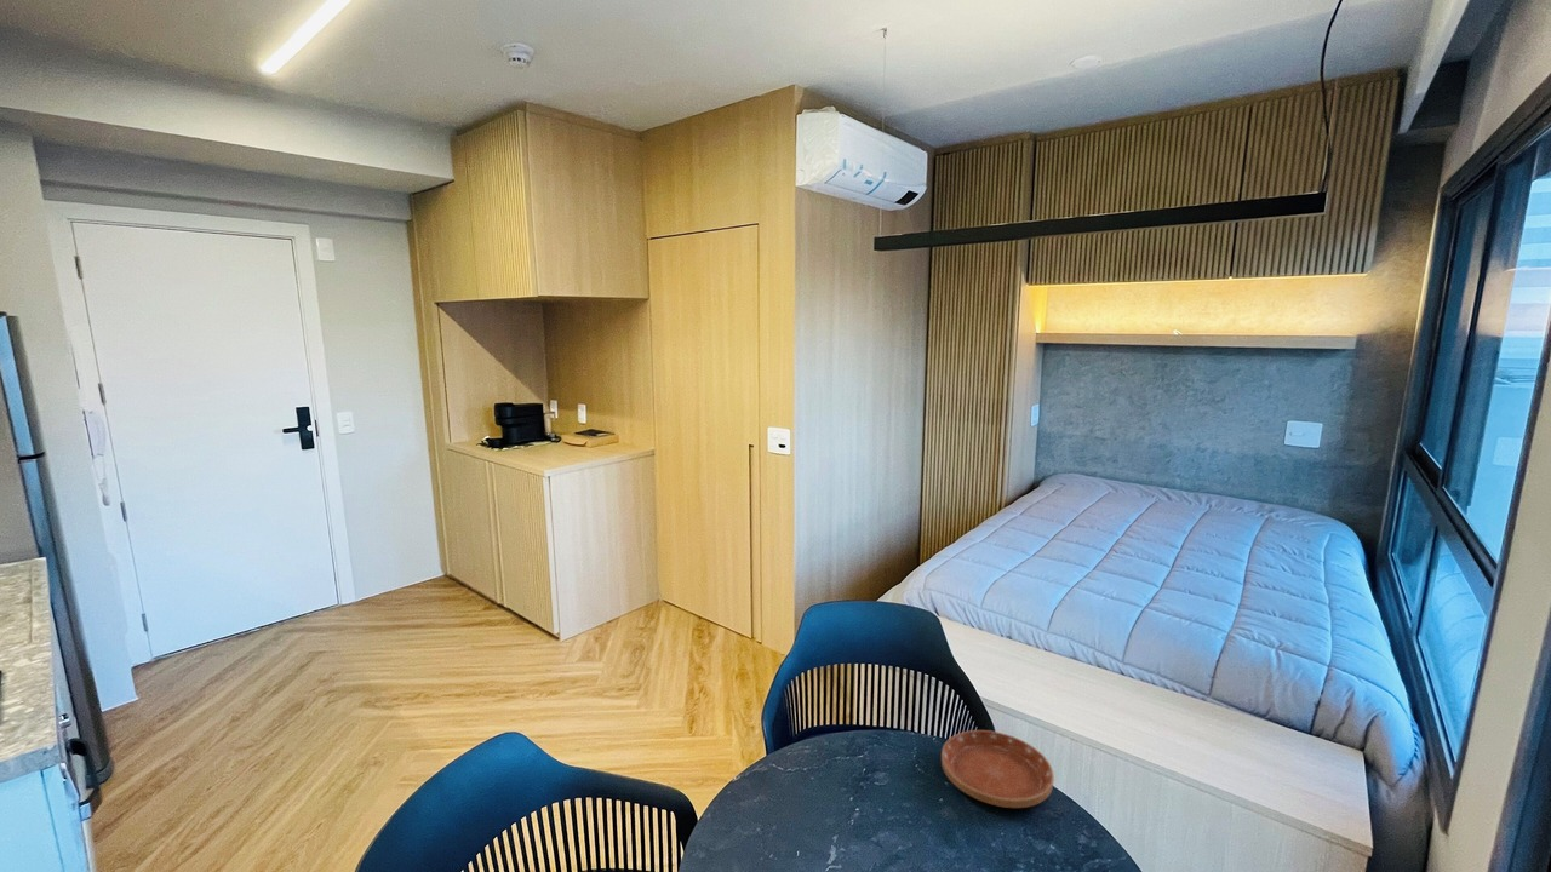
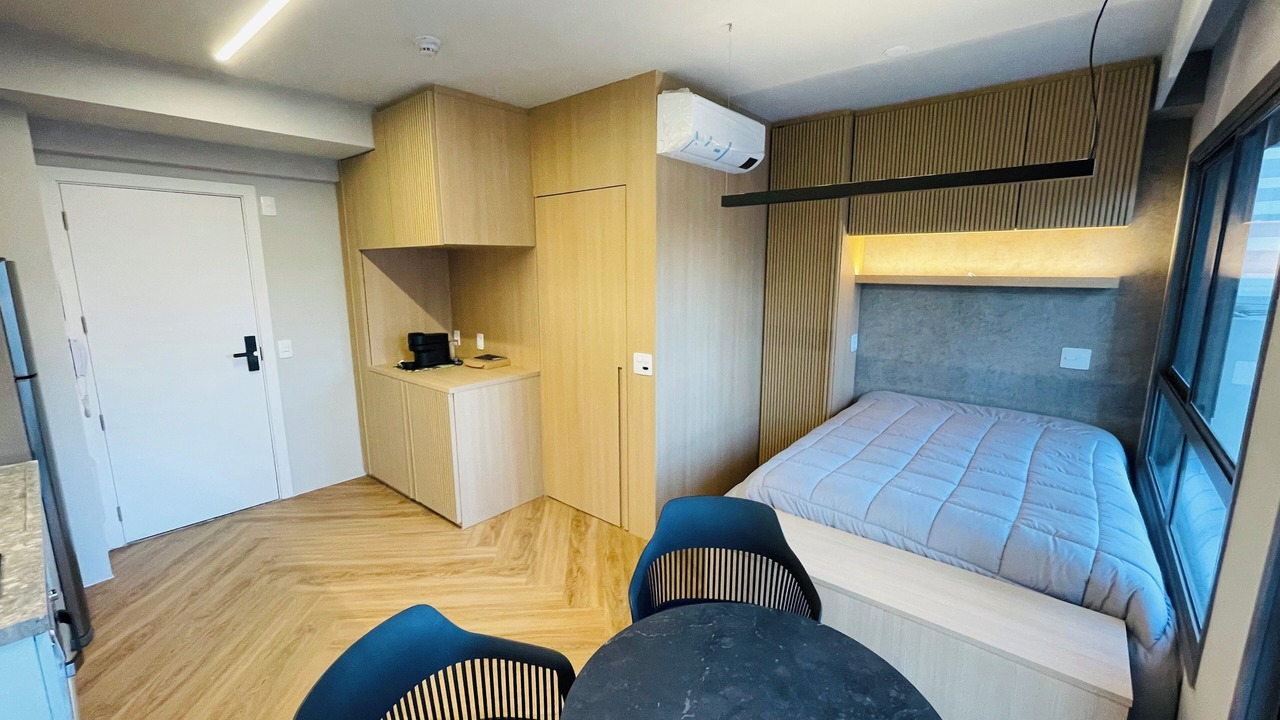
- saucer (995, 769)
